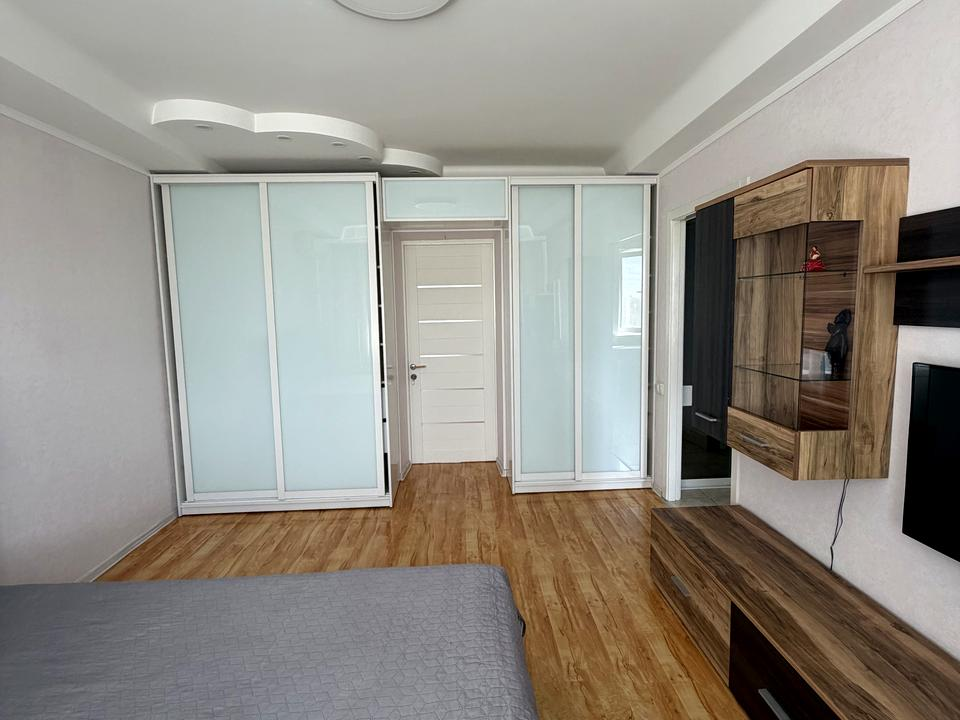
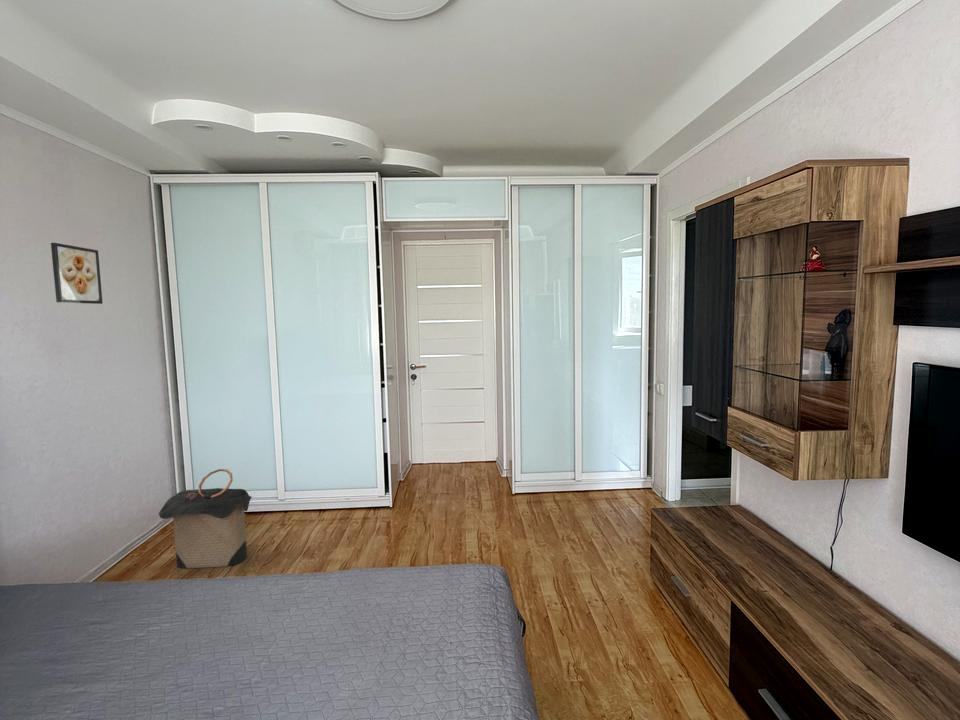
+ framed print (78, 275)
+ laundry hamper (207, 517)
